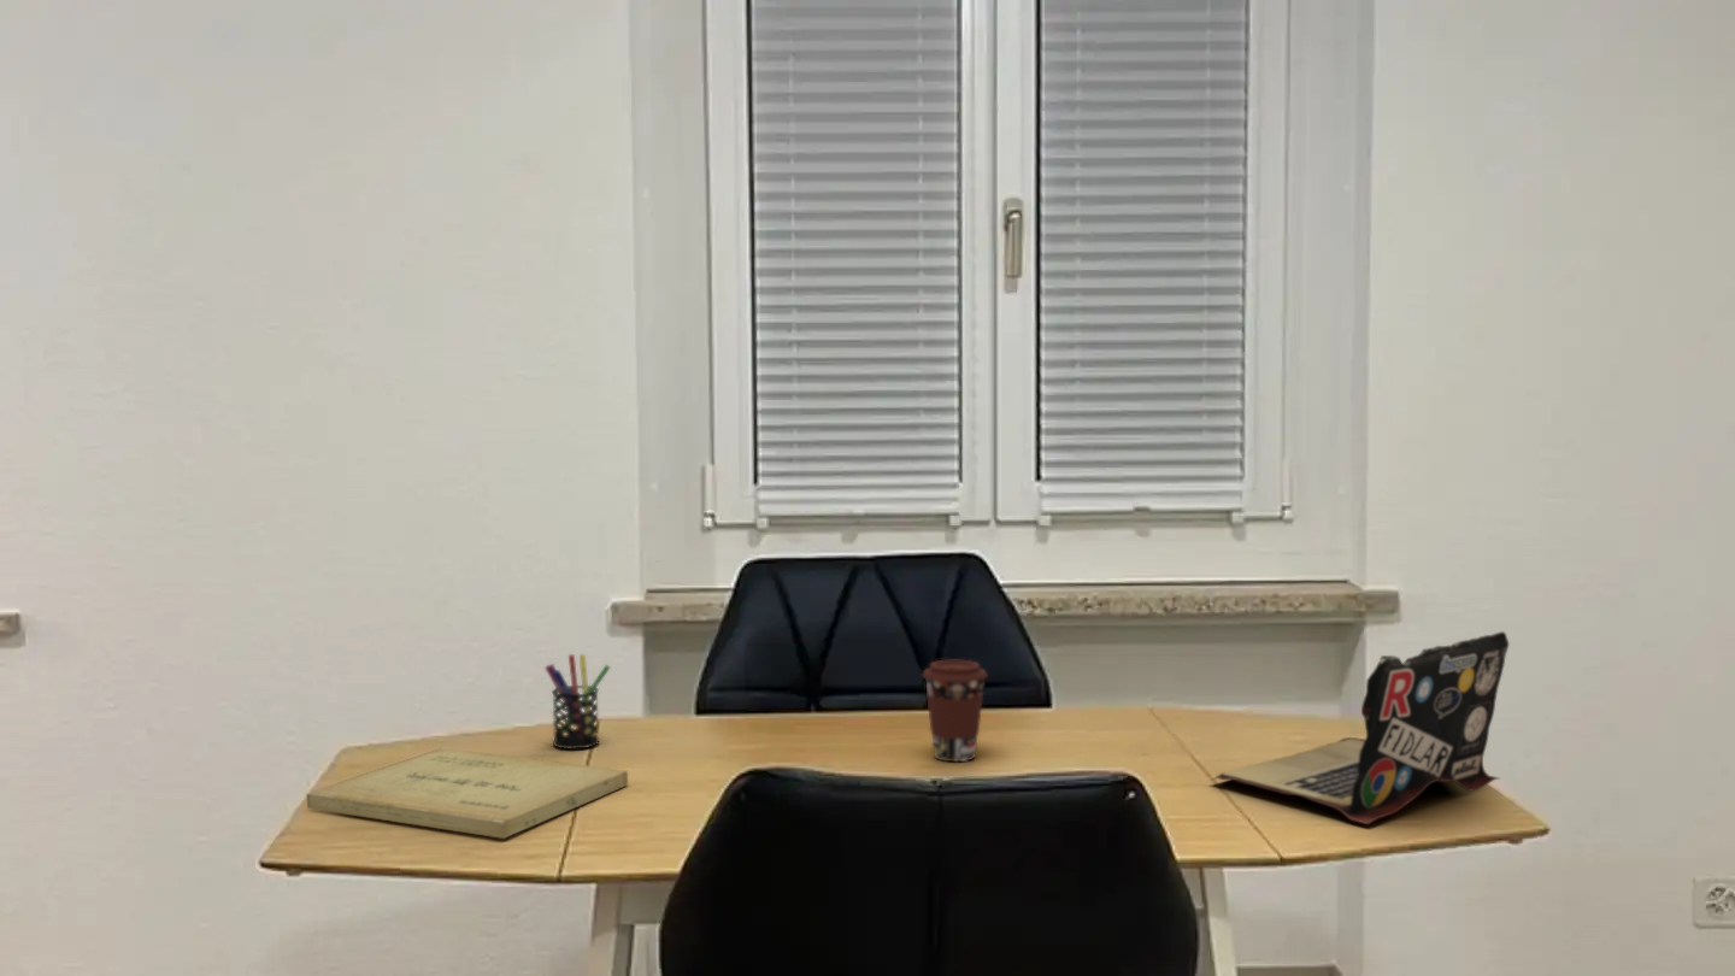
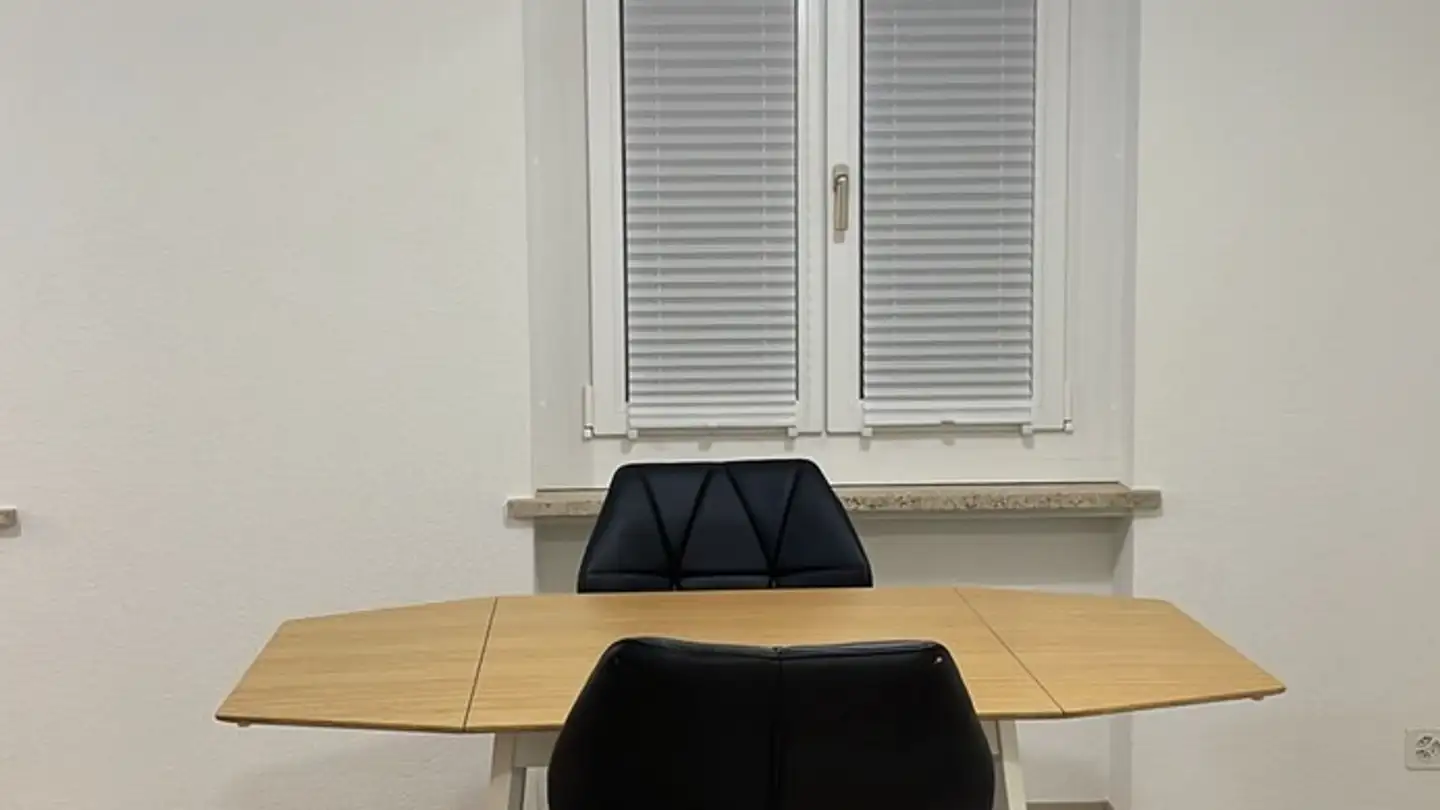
- pen holder (580, 698)
- laptop (1361, 706)
- coffee cup (954, 710)
- book (471, 788)
